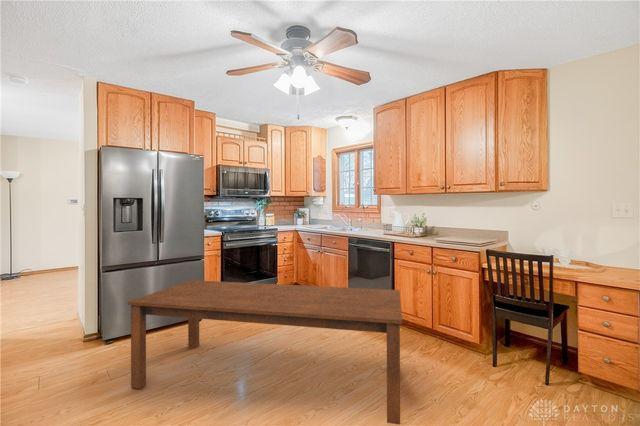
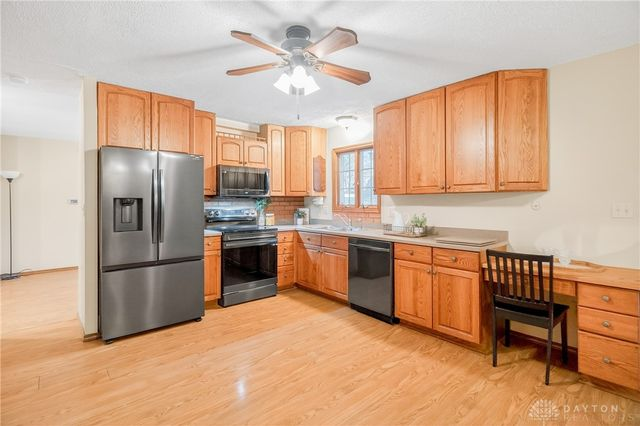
- dining table (275, 324)
